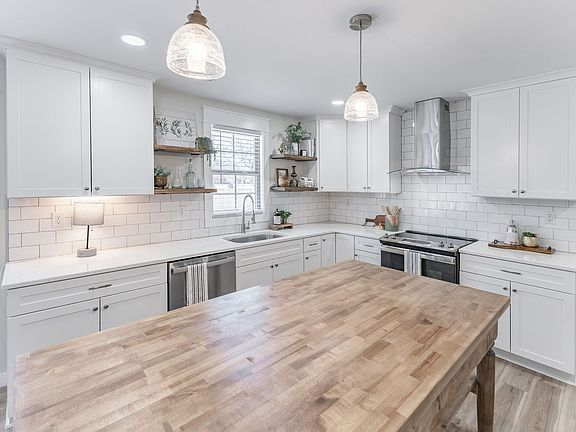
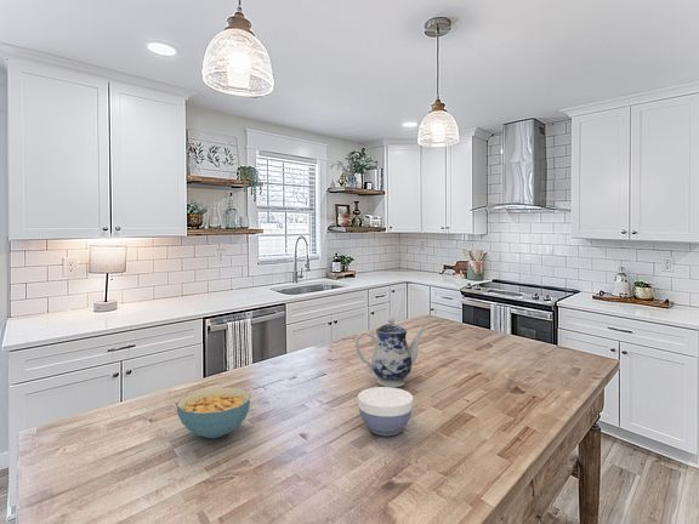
+ teapot (391, 349)
+ cereal bowl (215, 416)
+ bowl (385, 412)
